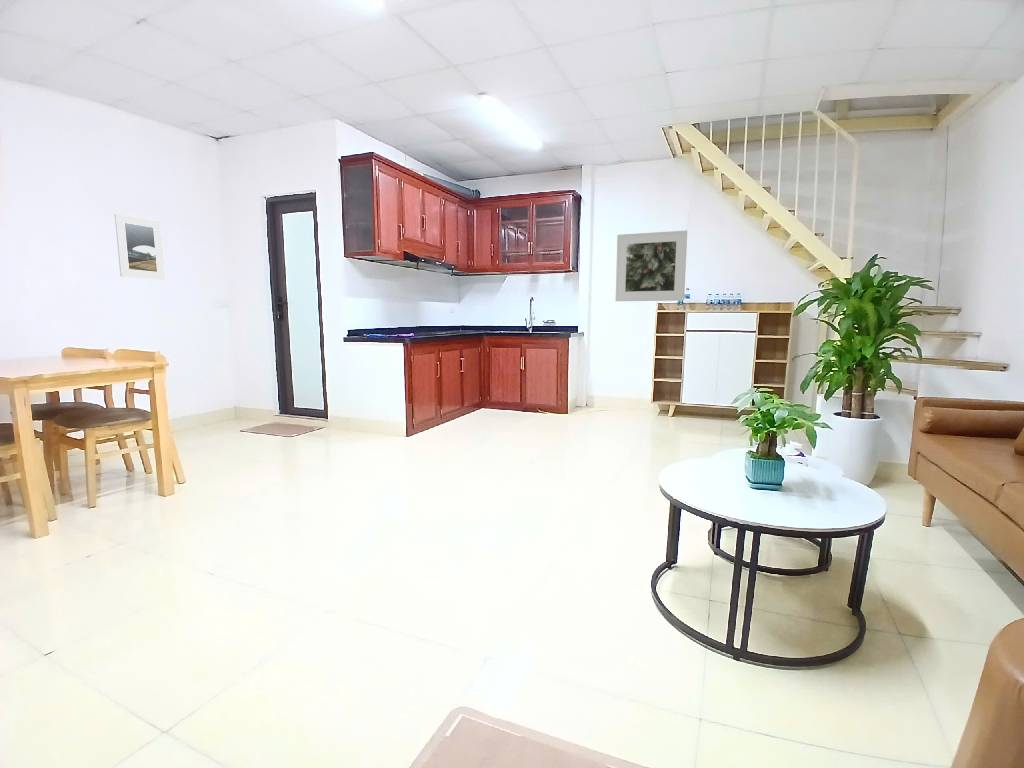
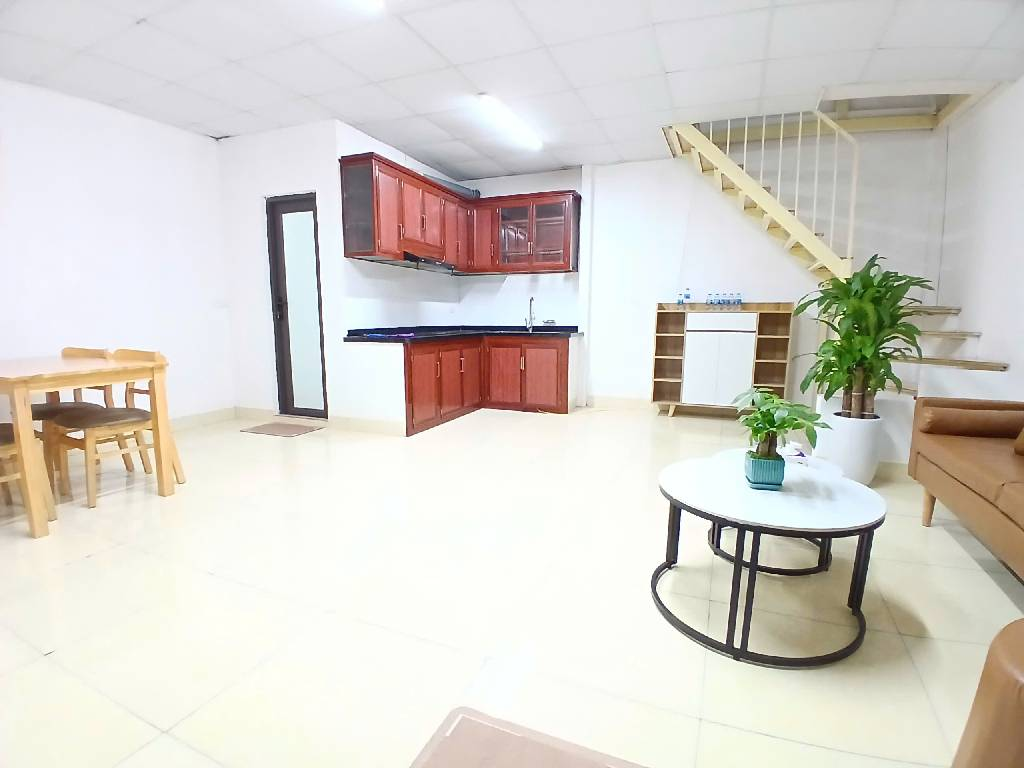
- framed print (650, 267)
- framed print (140, 248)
